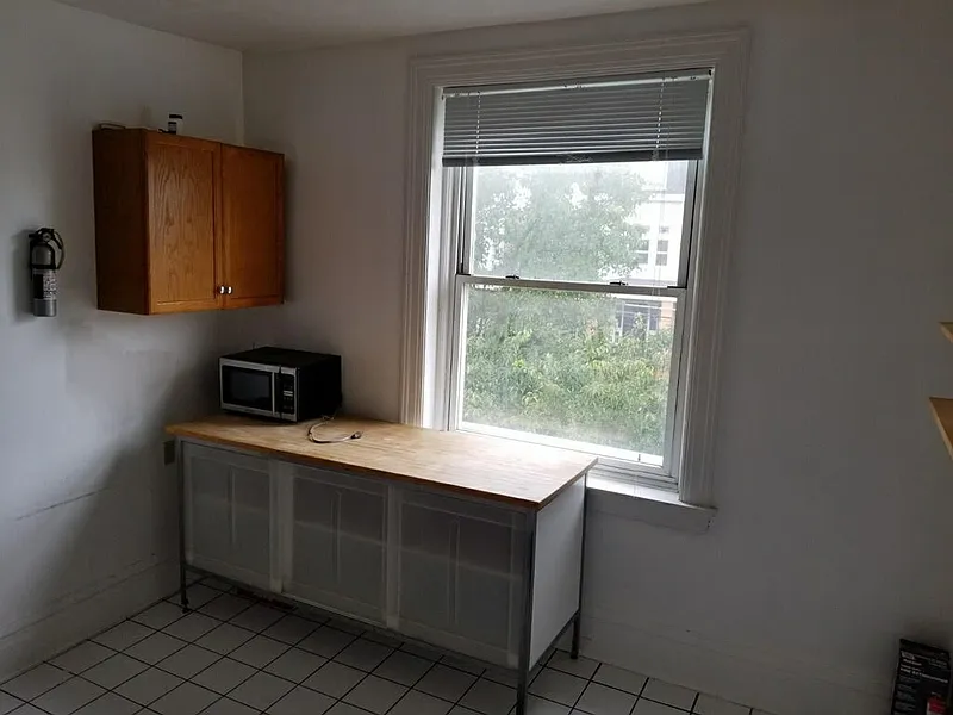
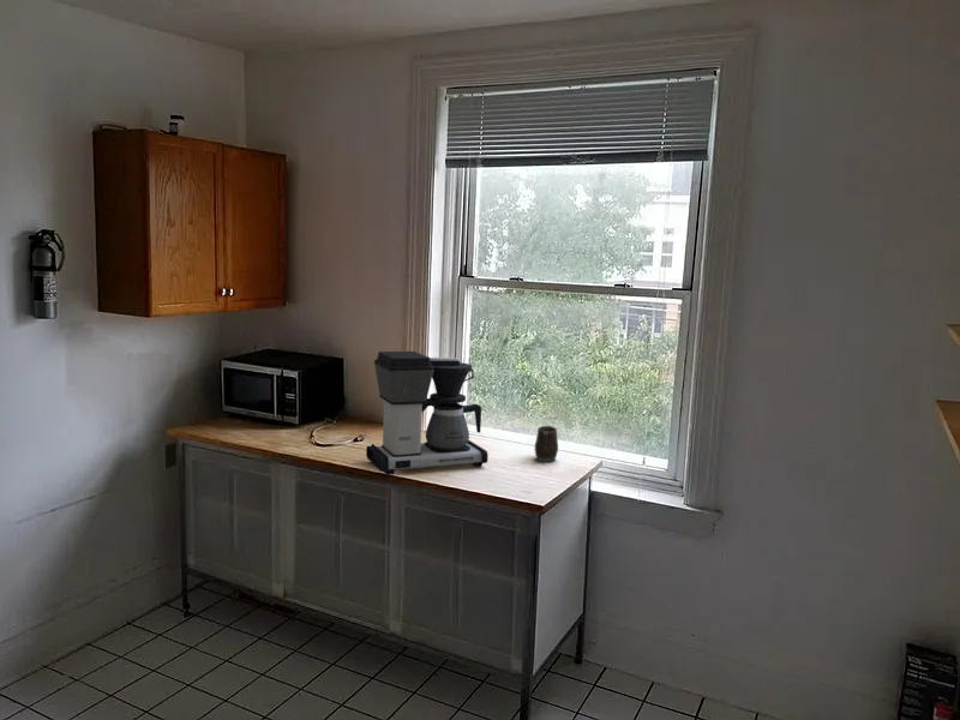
+ mug (546, 444)
+ coffee maker (426, 407)
